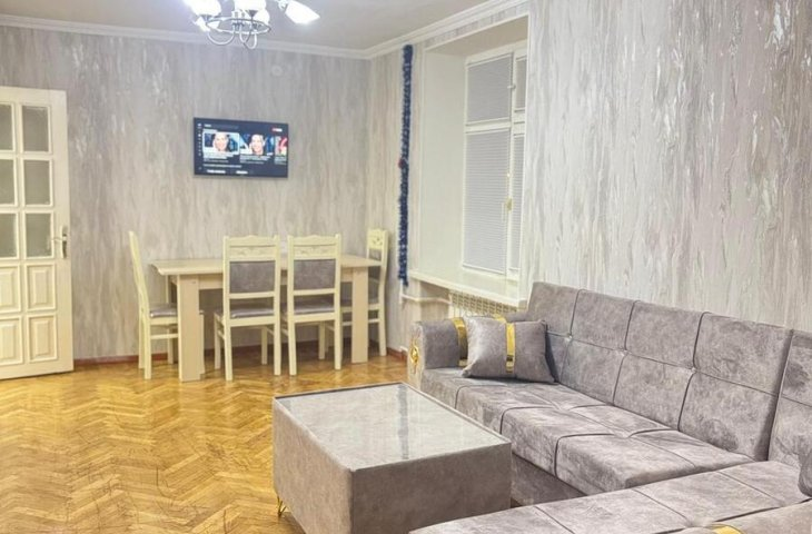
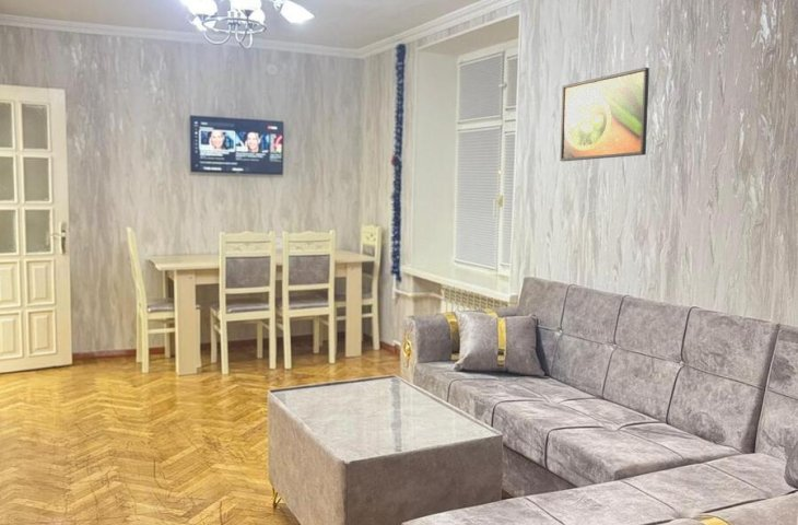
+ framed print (601, 117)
